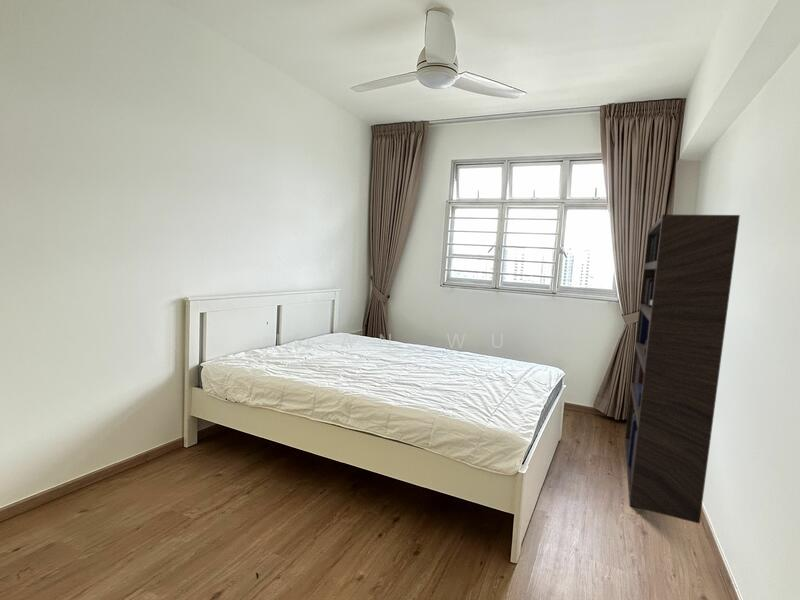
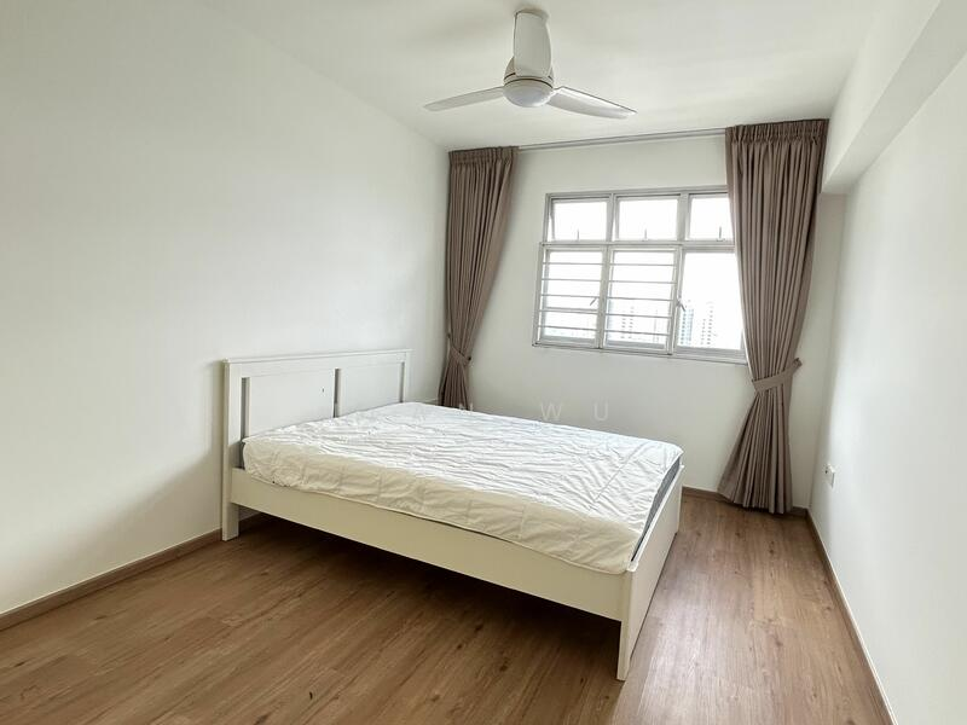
- bookcase (669, 353)
